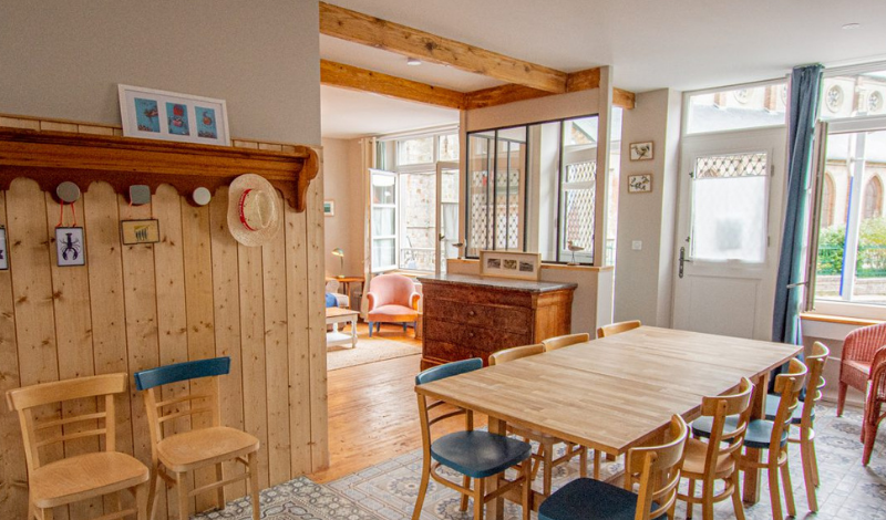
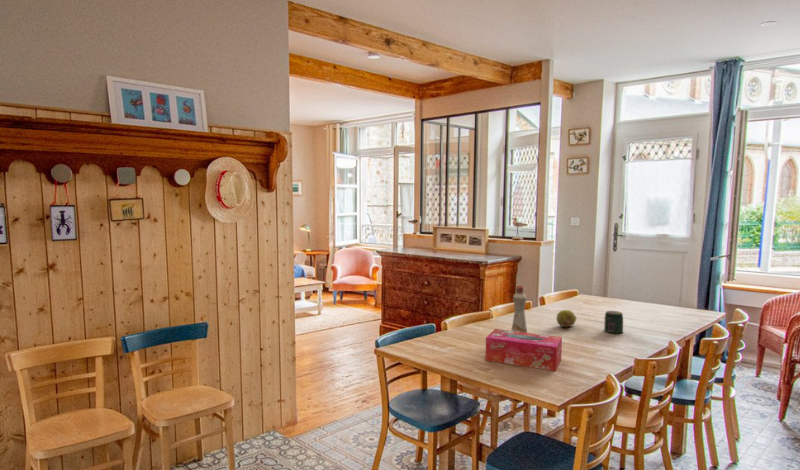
+ bottle (519, 313)
+ tissue box (523, 348)
+ jar (613, 321)
+ fruit (566, 317)
